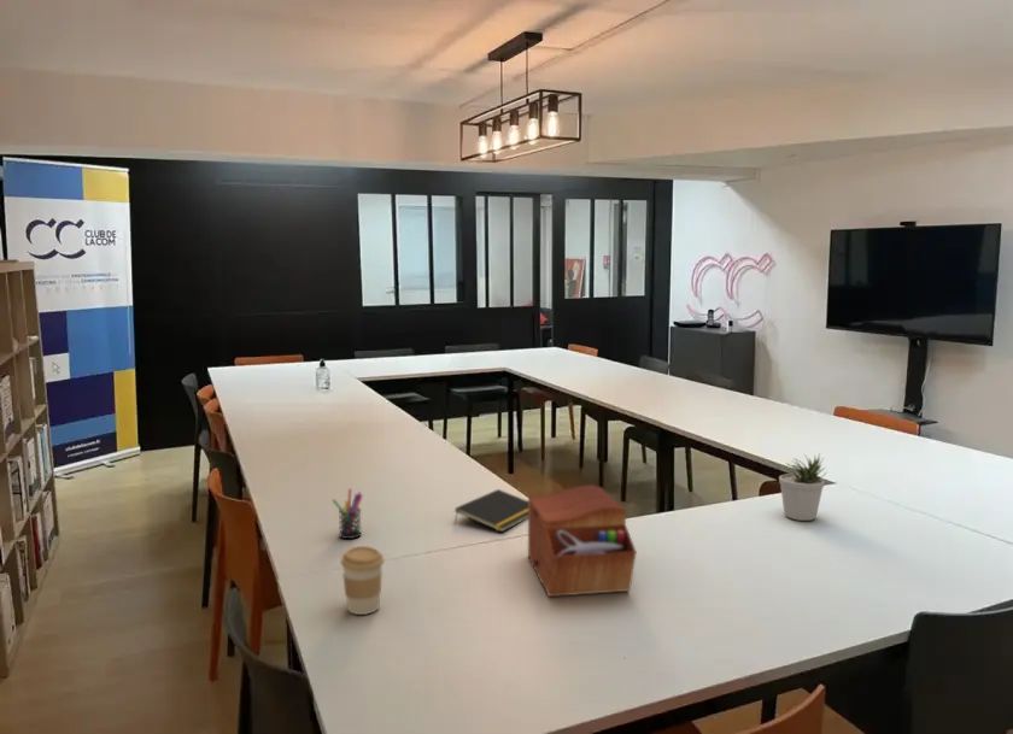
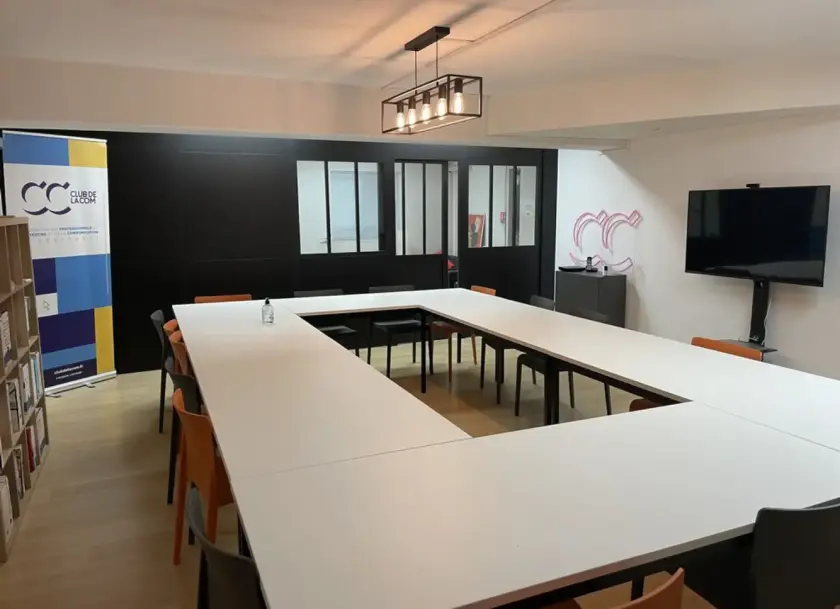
- coffee cup (362, 579)
- pen holder (347, 512)
- notepad (499, 509)
- potted plant (802, 485)
- sewing box (575, 539)
